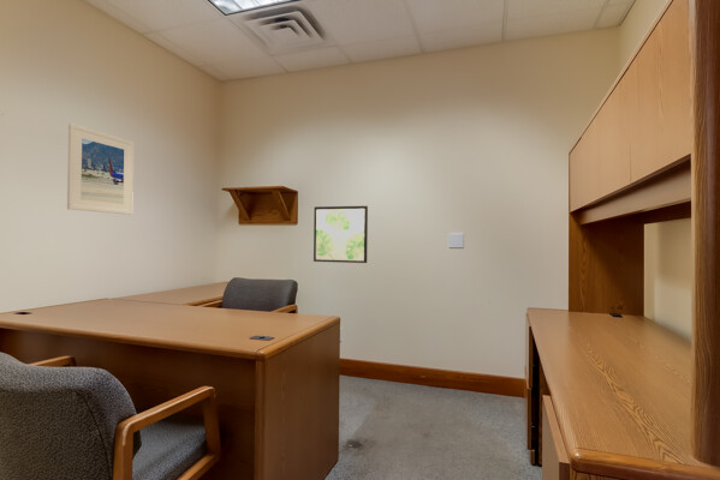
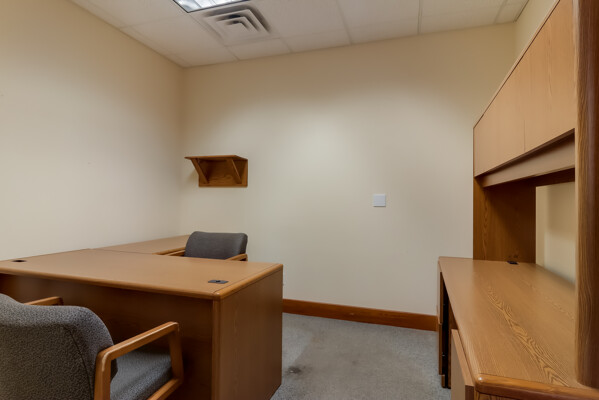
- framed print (102, 173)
- wall art (340, 234)
